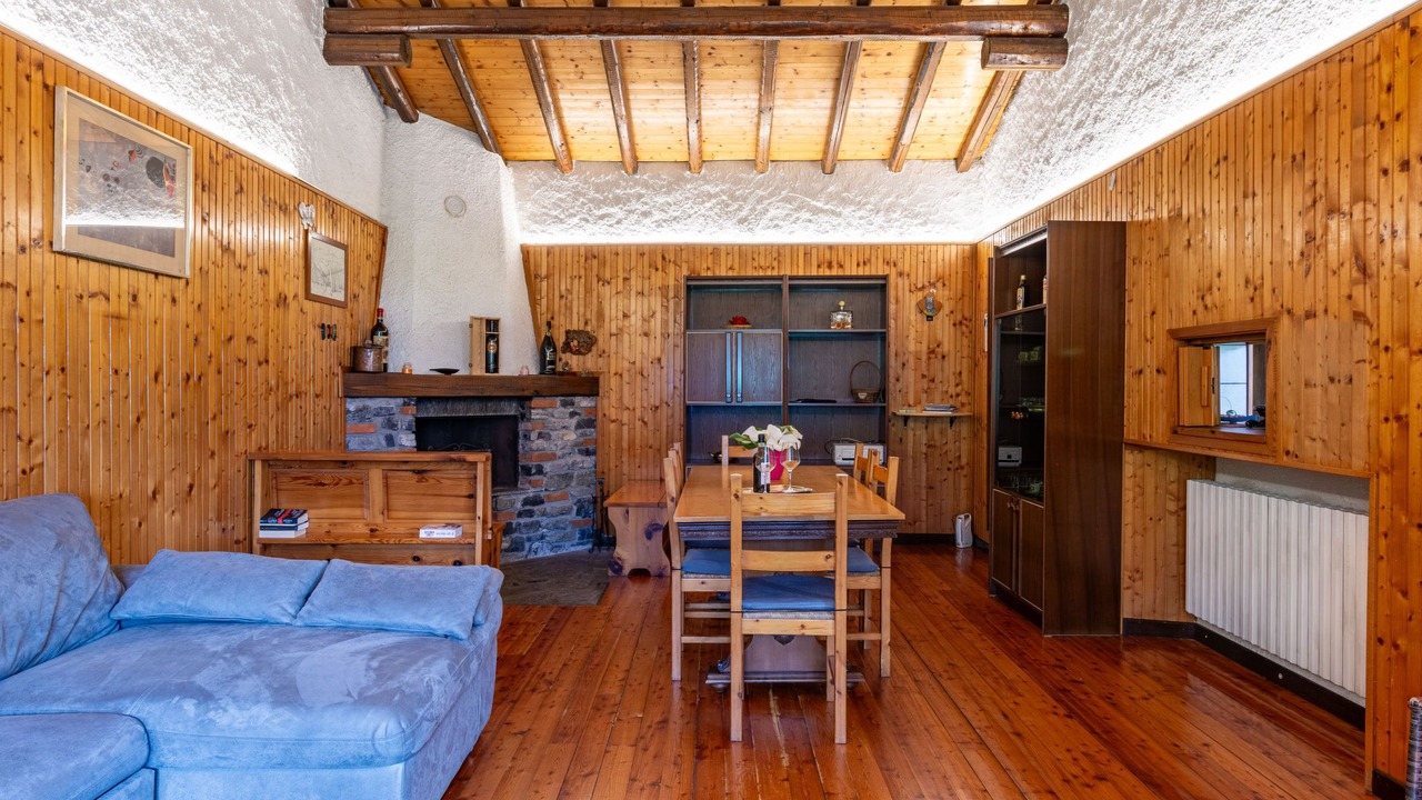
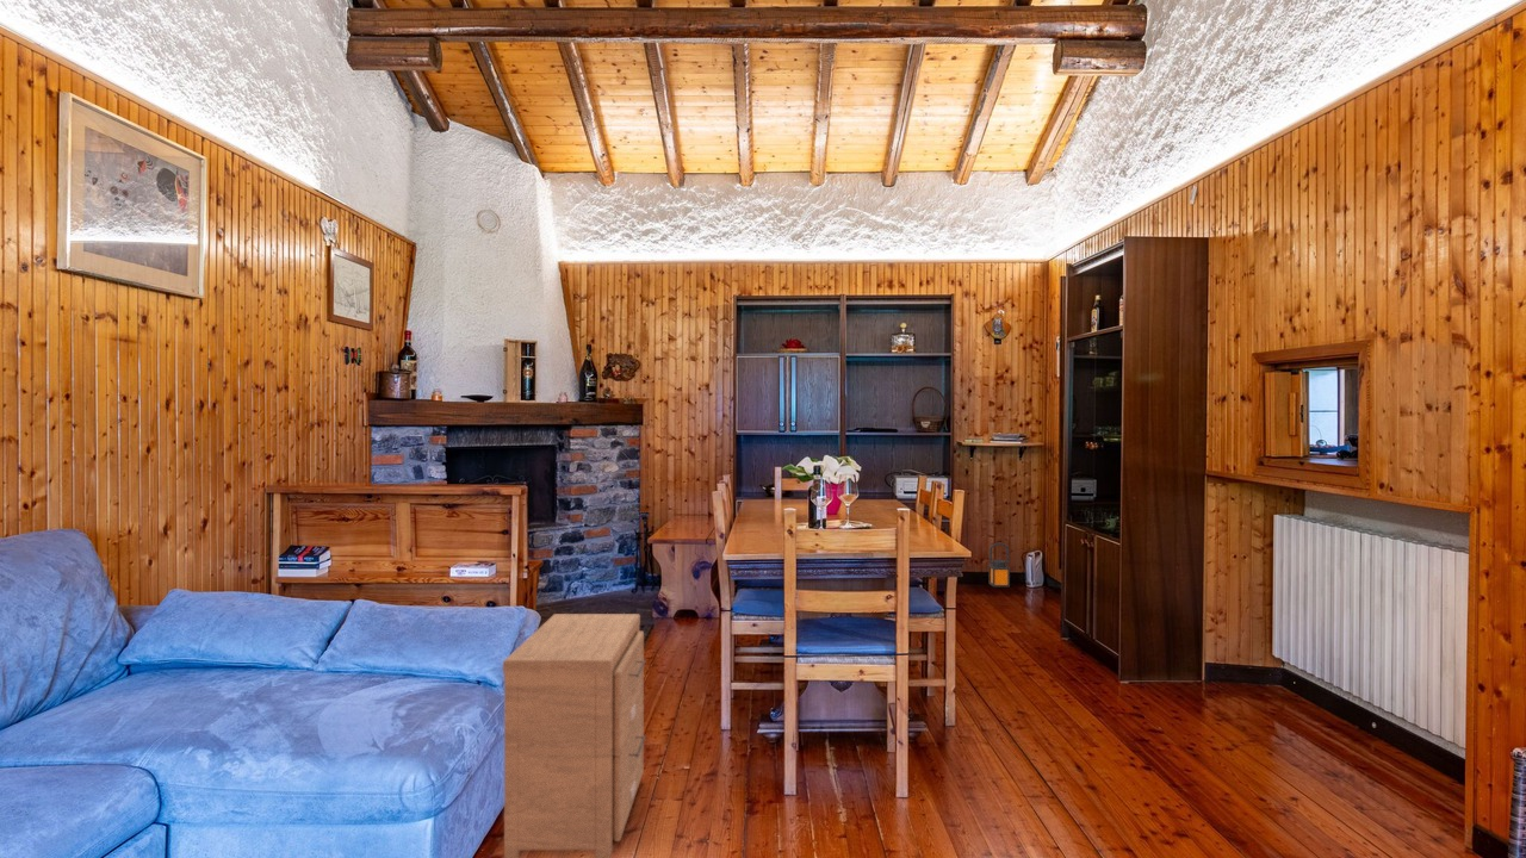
+ side table (585, 723)
+ lantern (999, 564)
